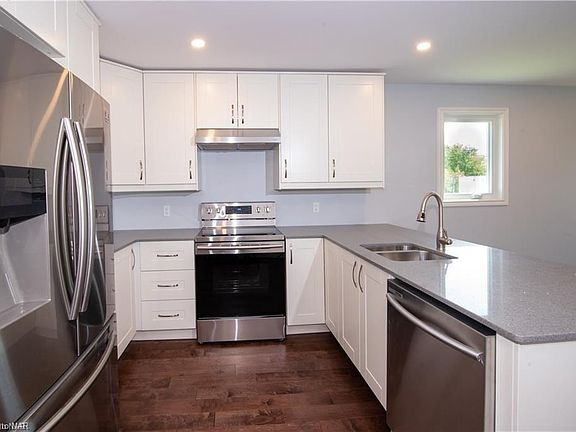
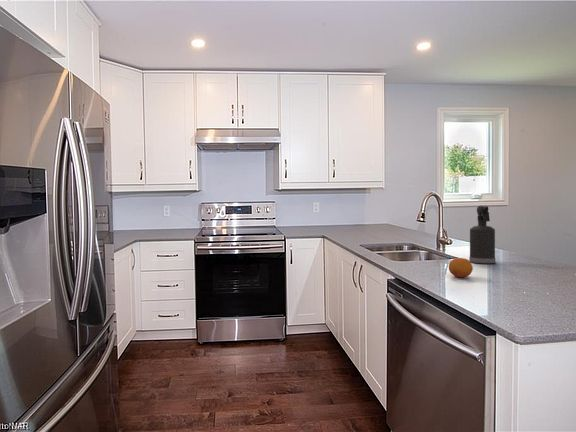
+ fruit (460, 267)
+ spray bottle (482, 233)
